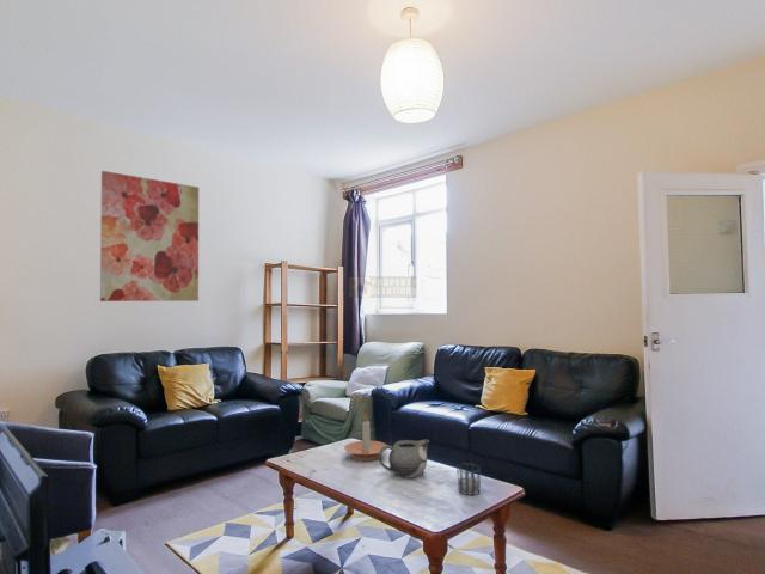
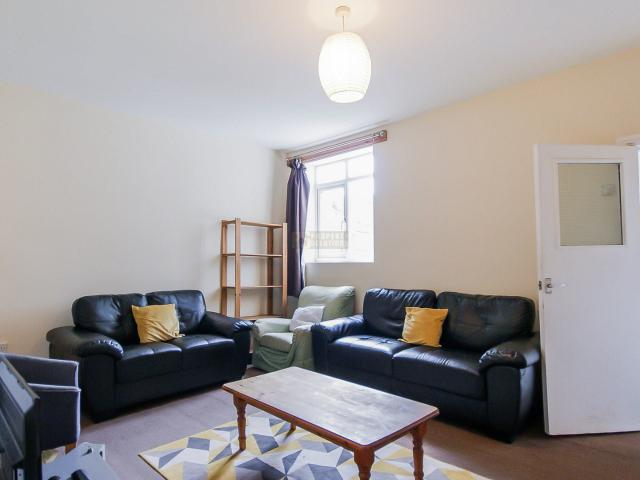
- wall art (153, 239)
- cup (469, 478)
- candle holder (366, 430)
- teapot (404, 457)
